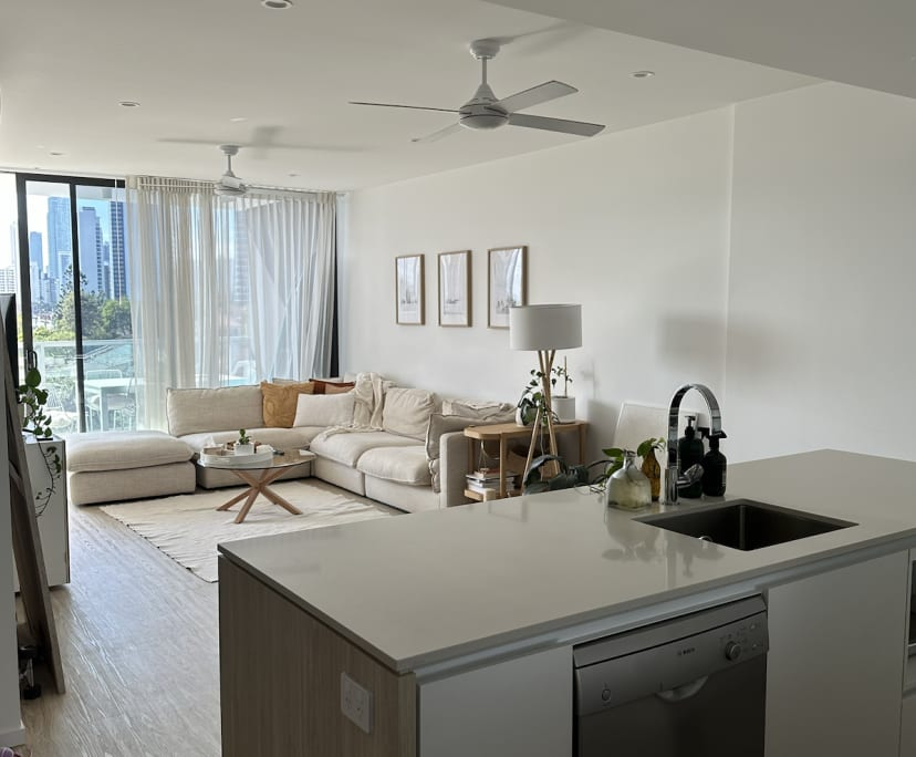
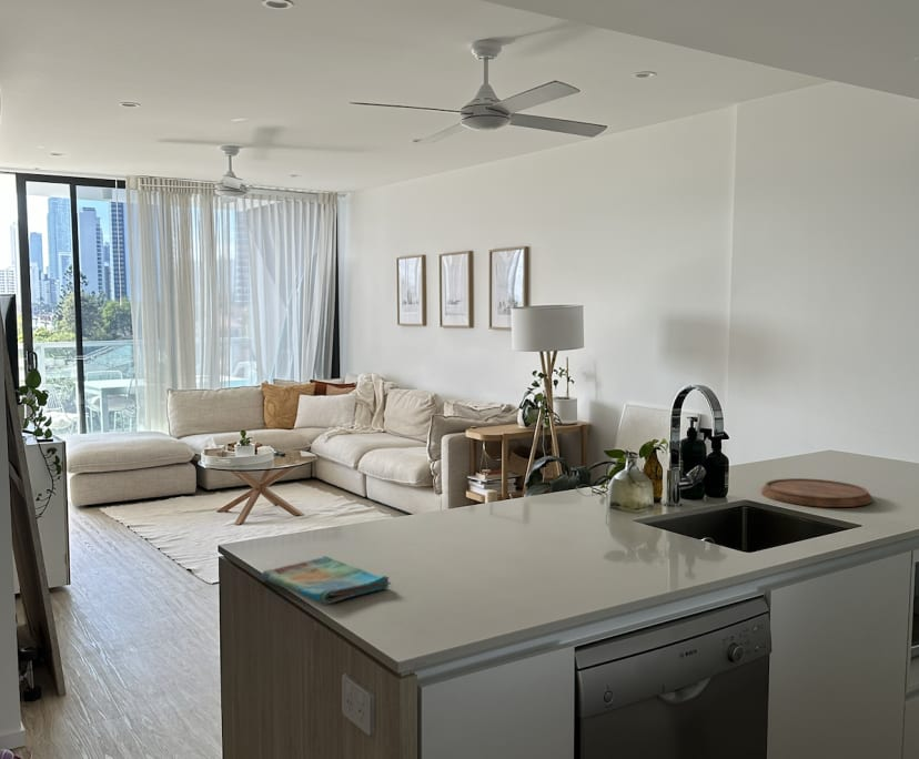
+ cutting board (815, 492)
+ dish towel (324, 577)
